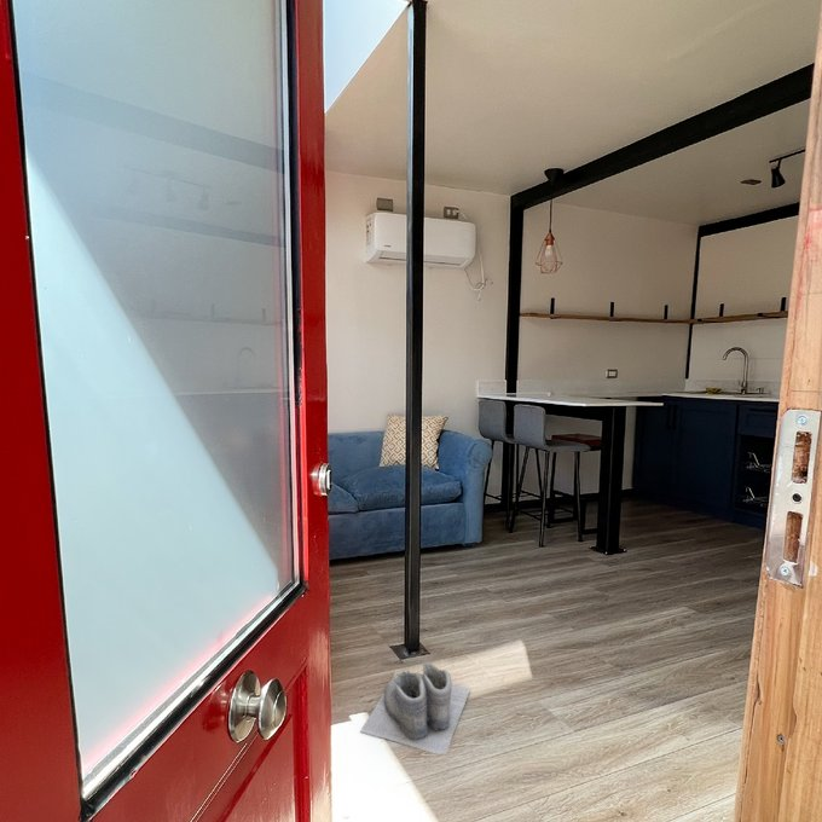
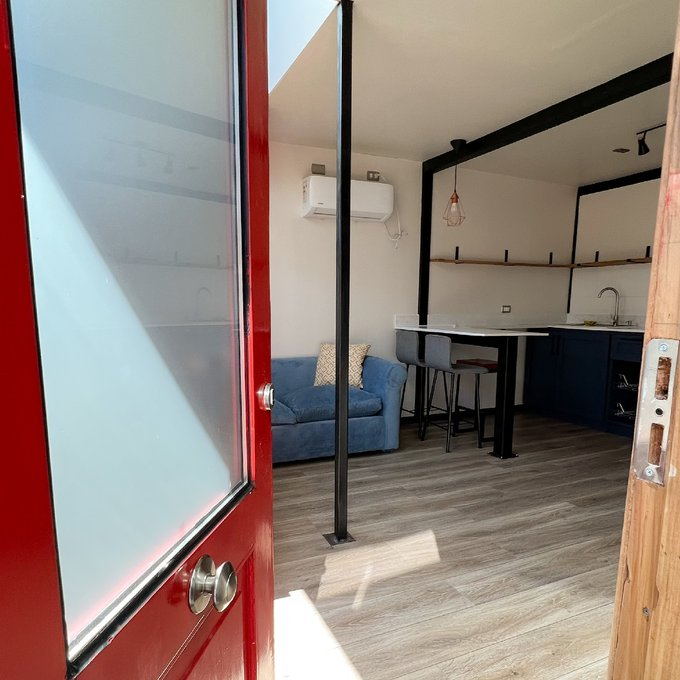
- boots (418, 685)
